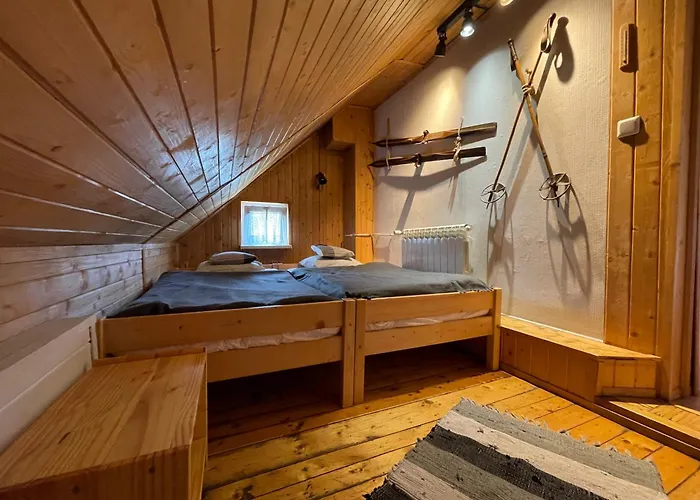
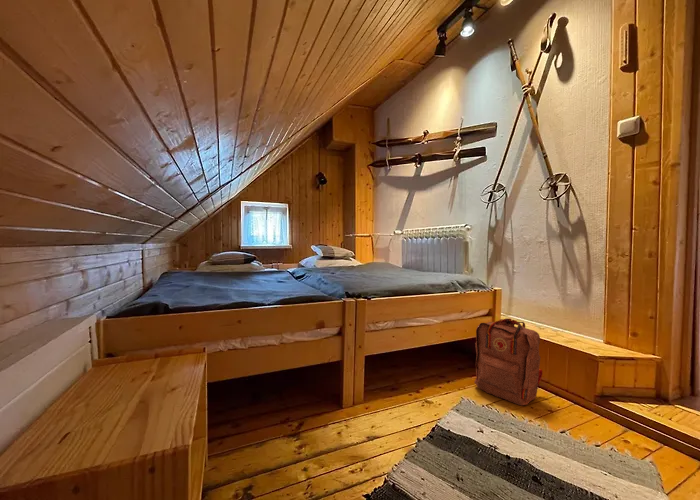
+ backpack (505, 354)
